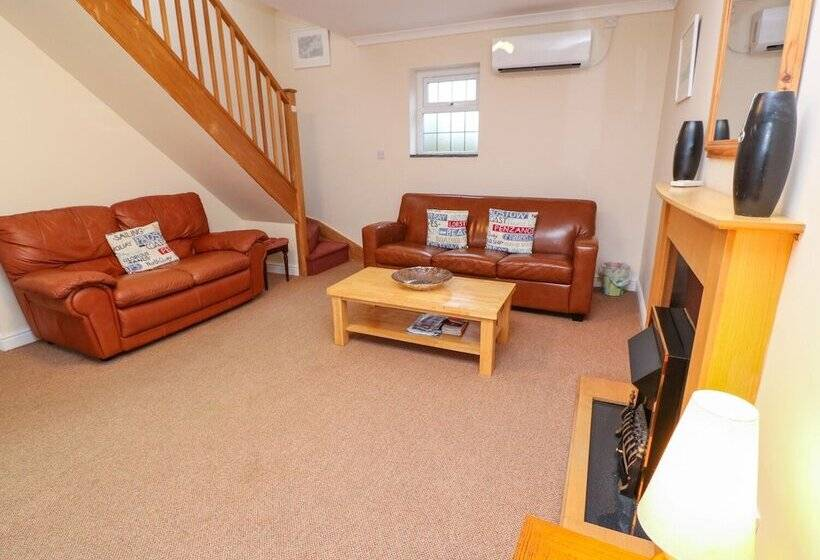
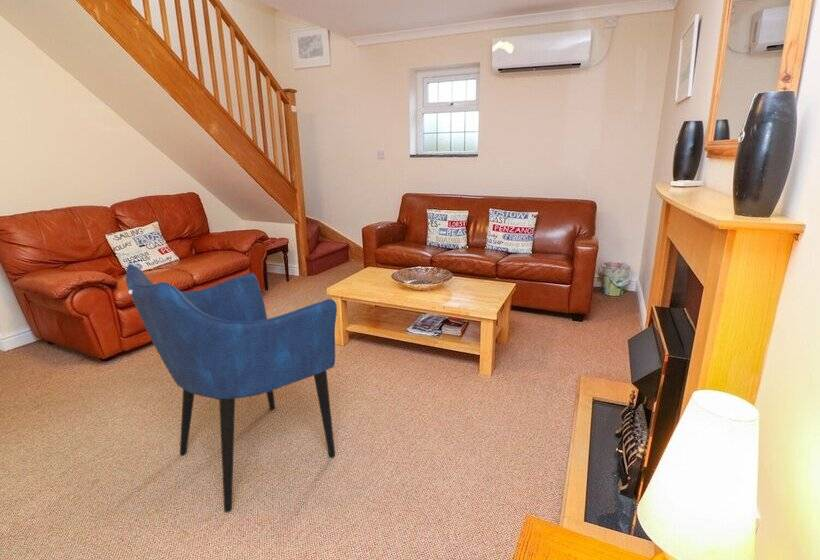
+ armchair (231, 366)
